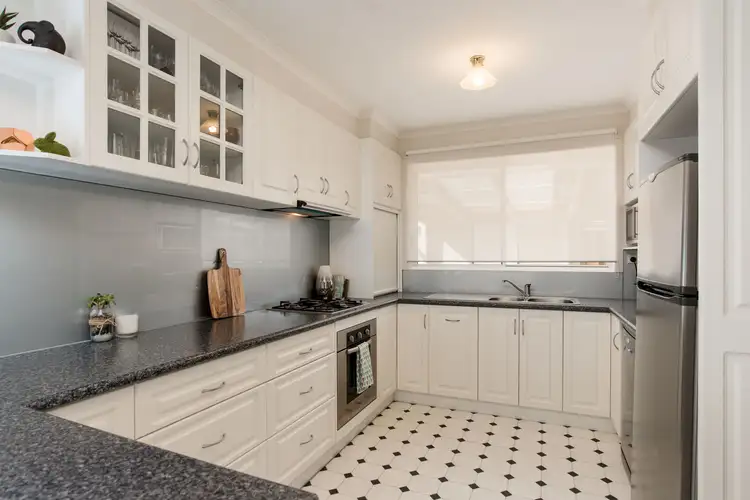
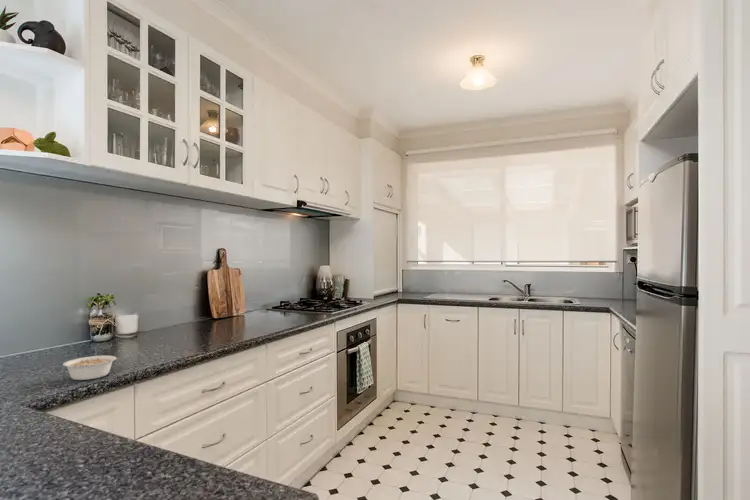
+ legume (92, 366)
